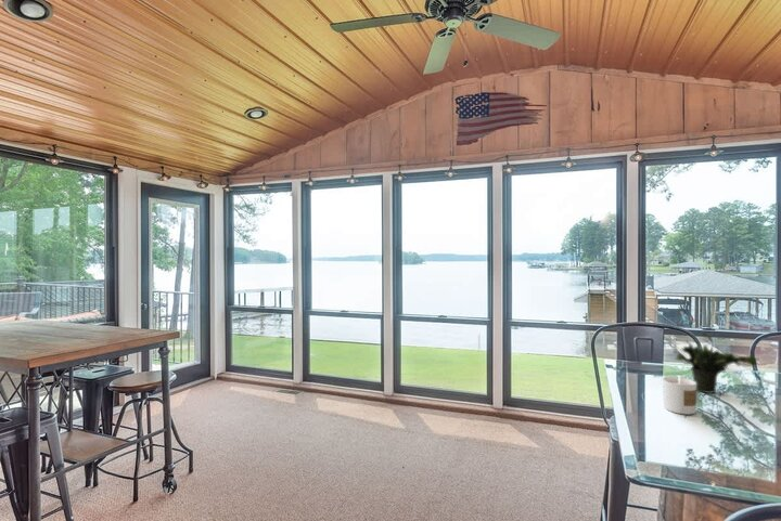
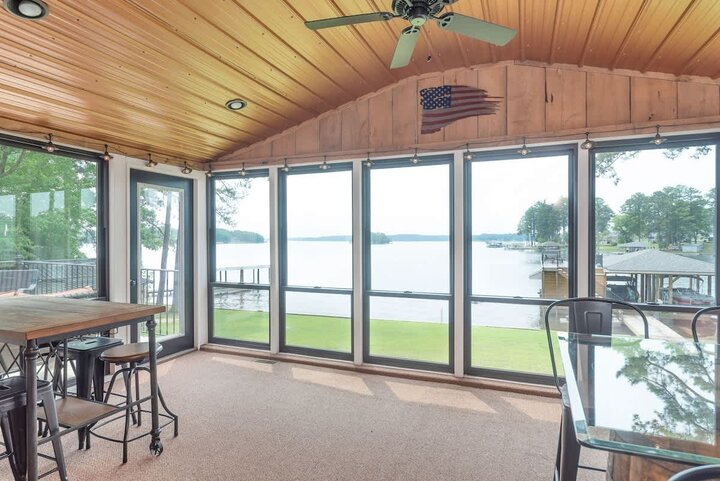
- candle (679, 392)
- potted plant (715, 363)
